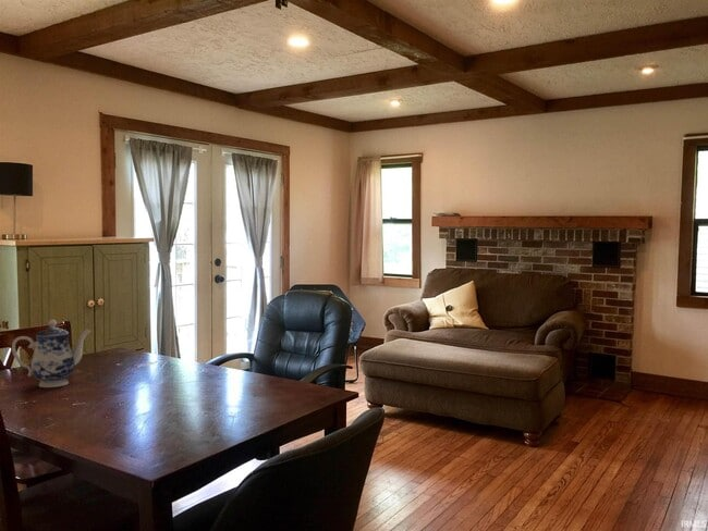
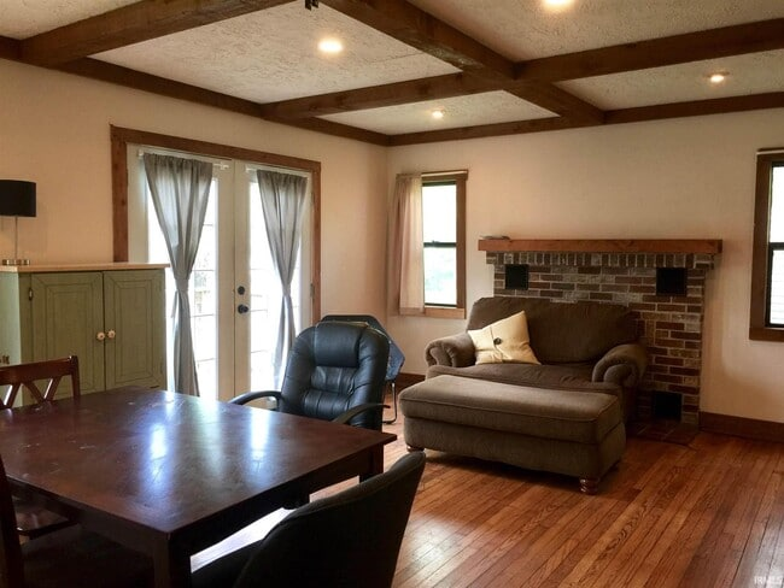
- teapot (52, 351)
